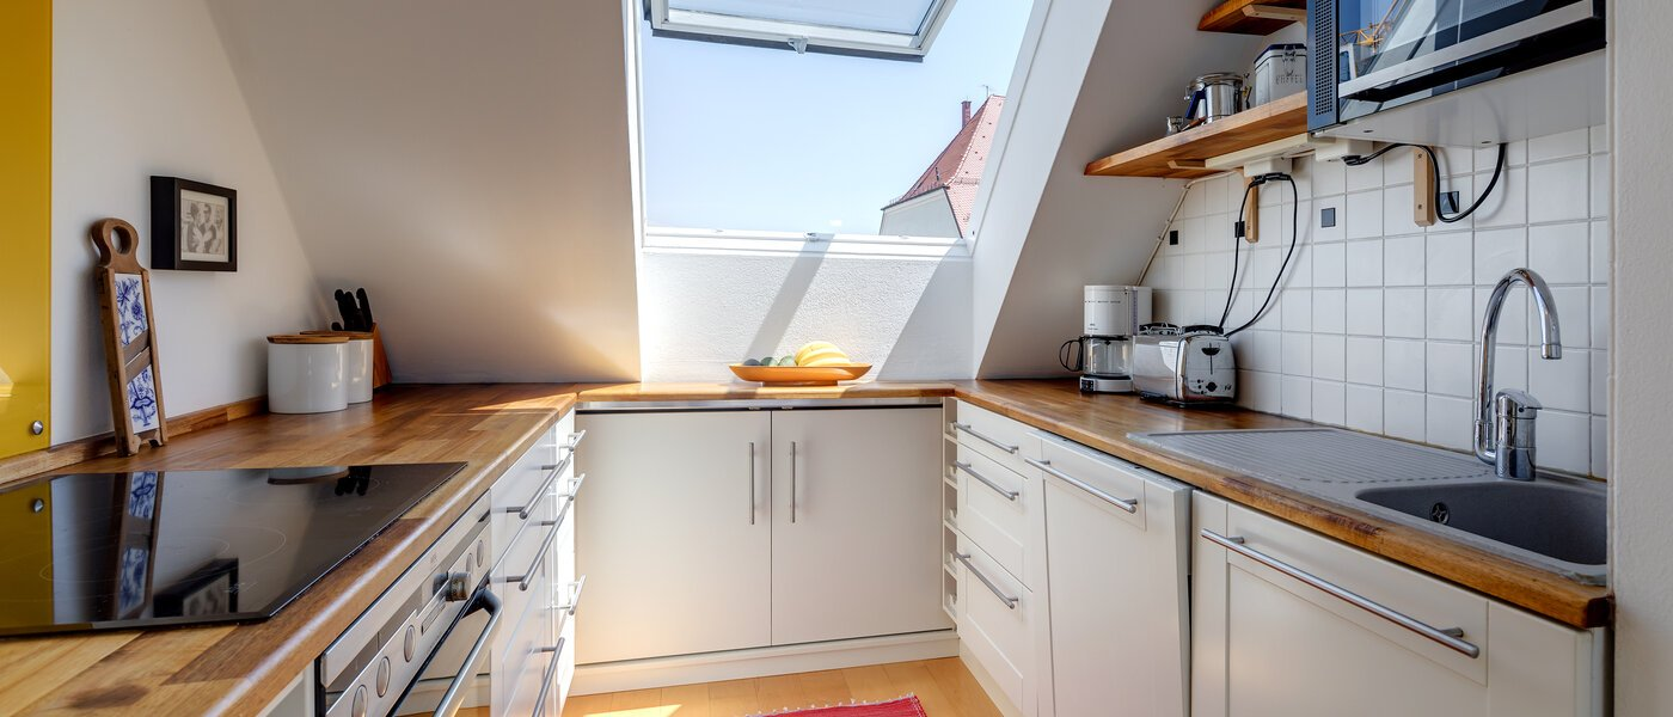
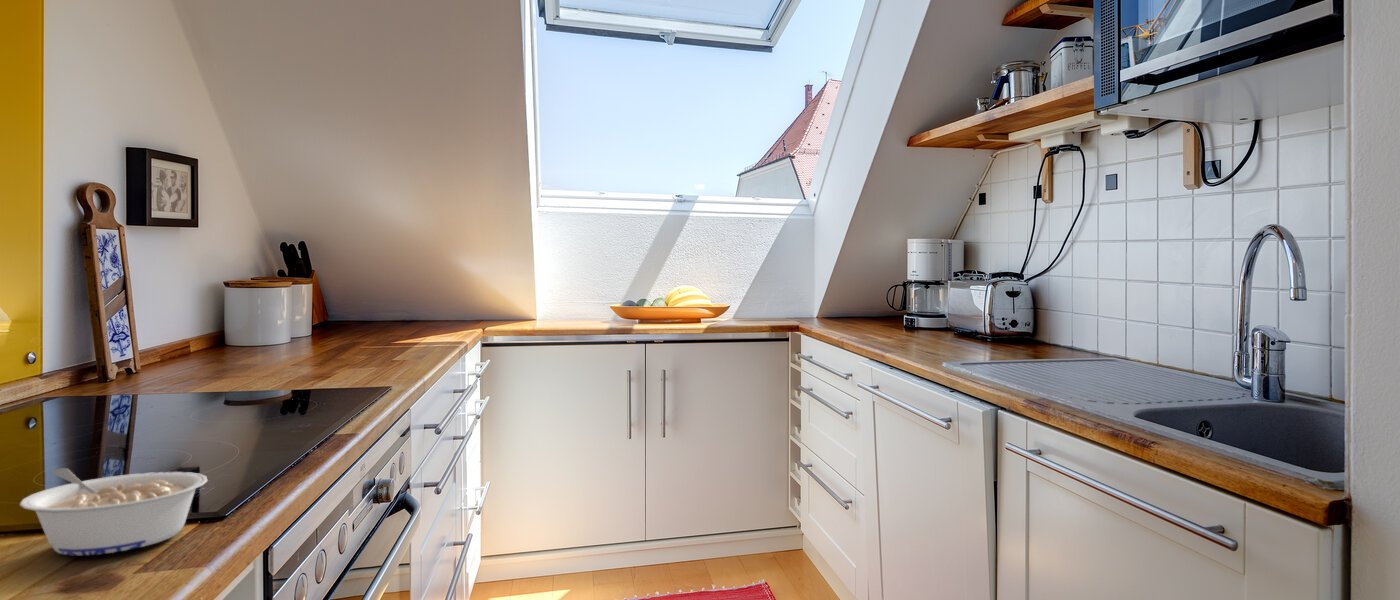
+ legume (112, 509)
